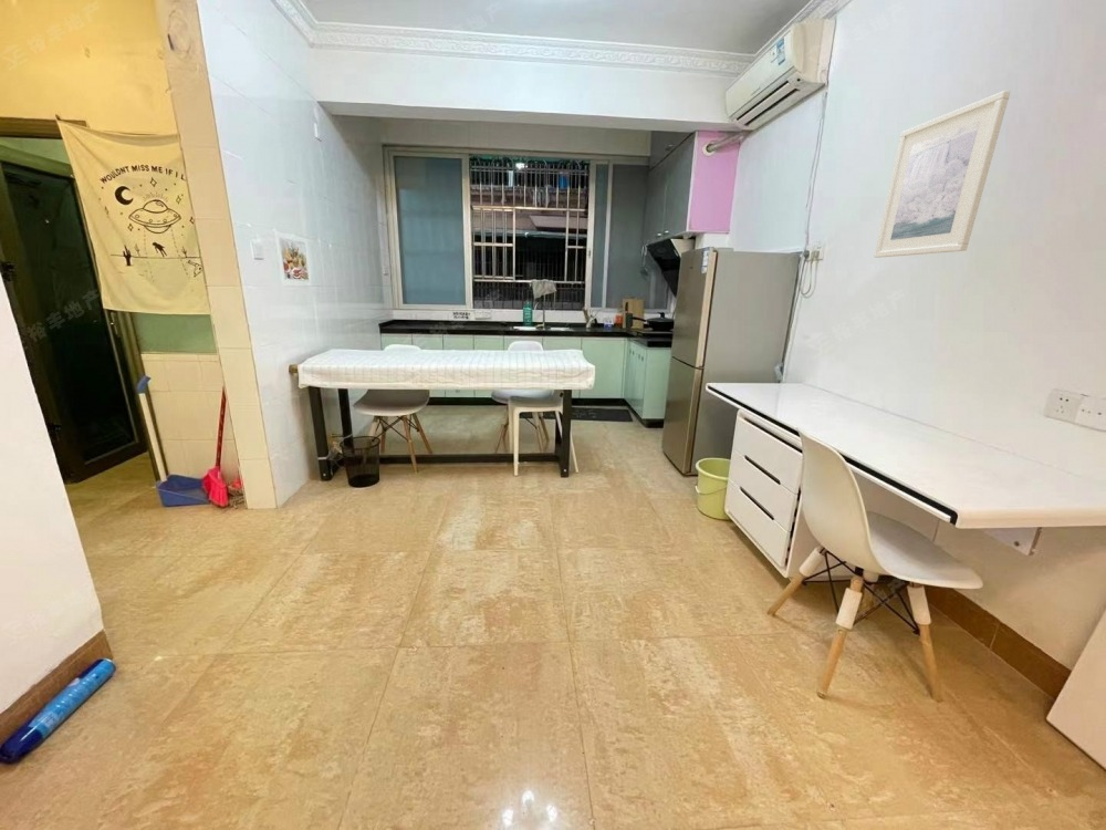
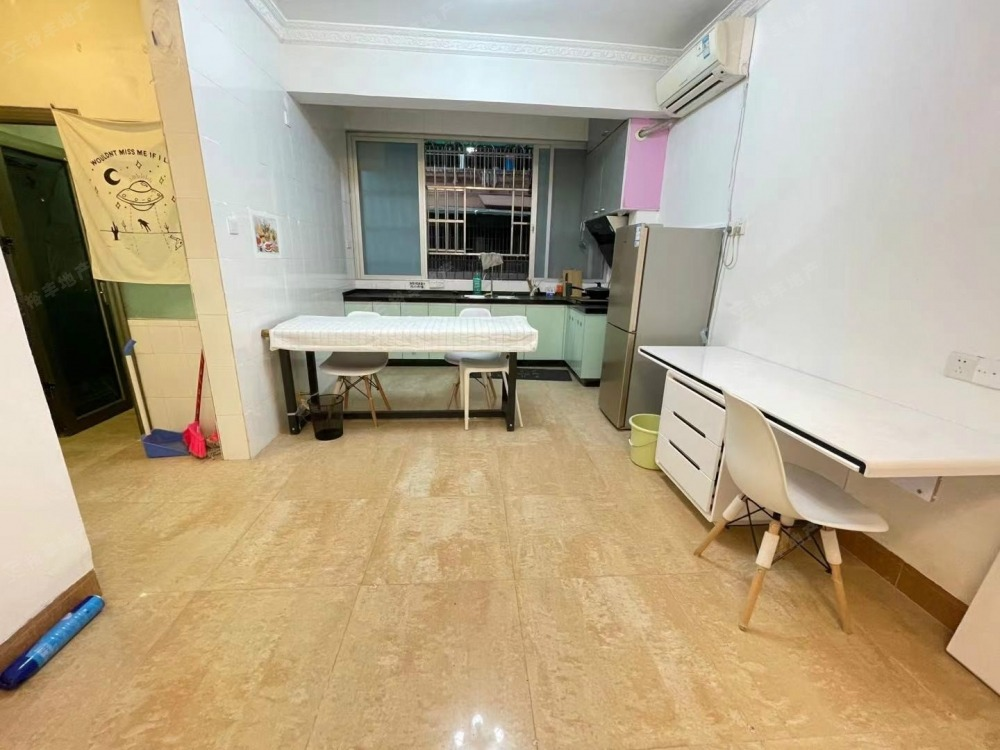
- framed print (931, 186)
